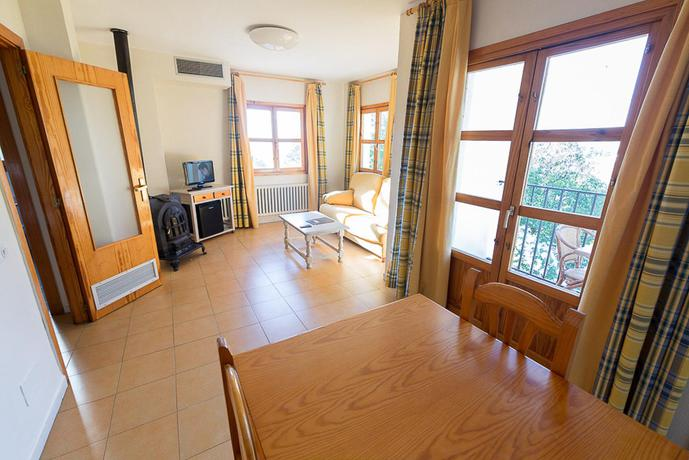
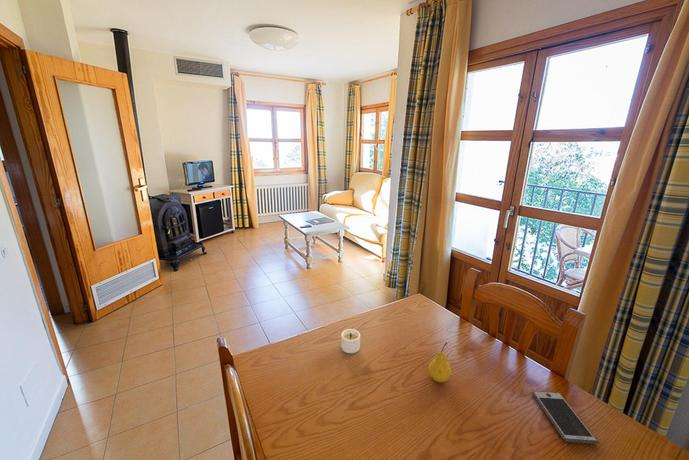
+ candle (349, 343)
+ smartphone (562, 415)
+ fruit (440, 362)
